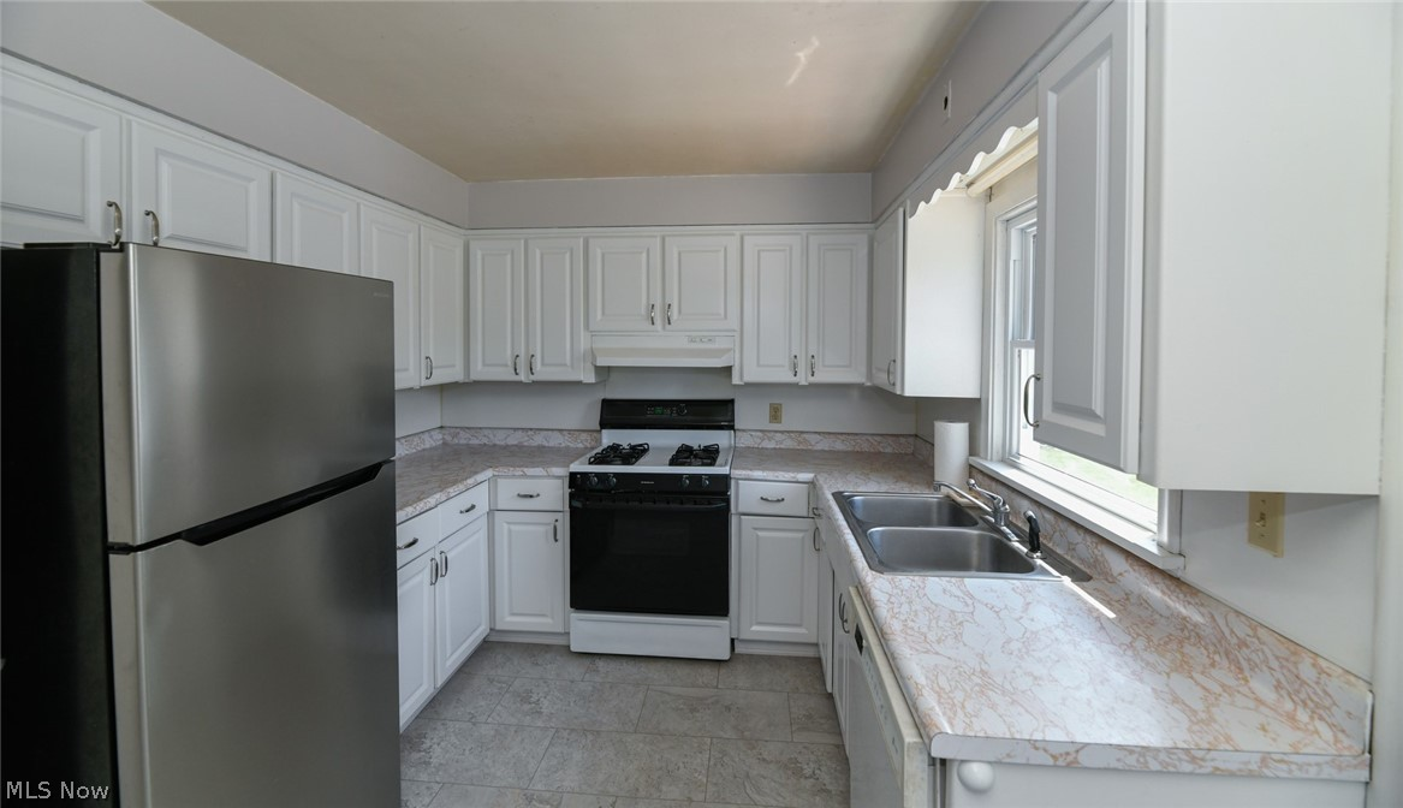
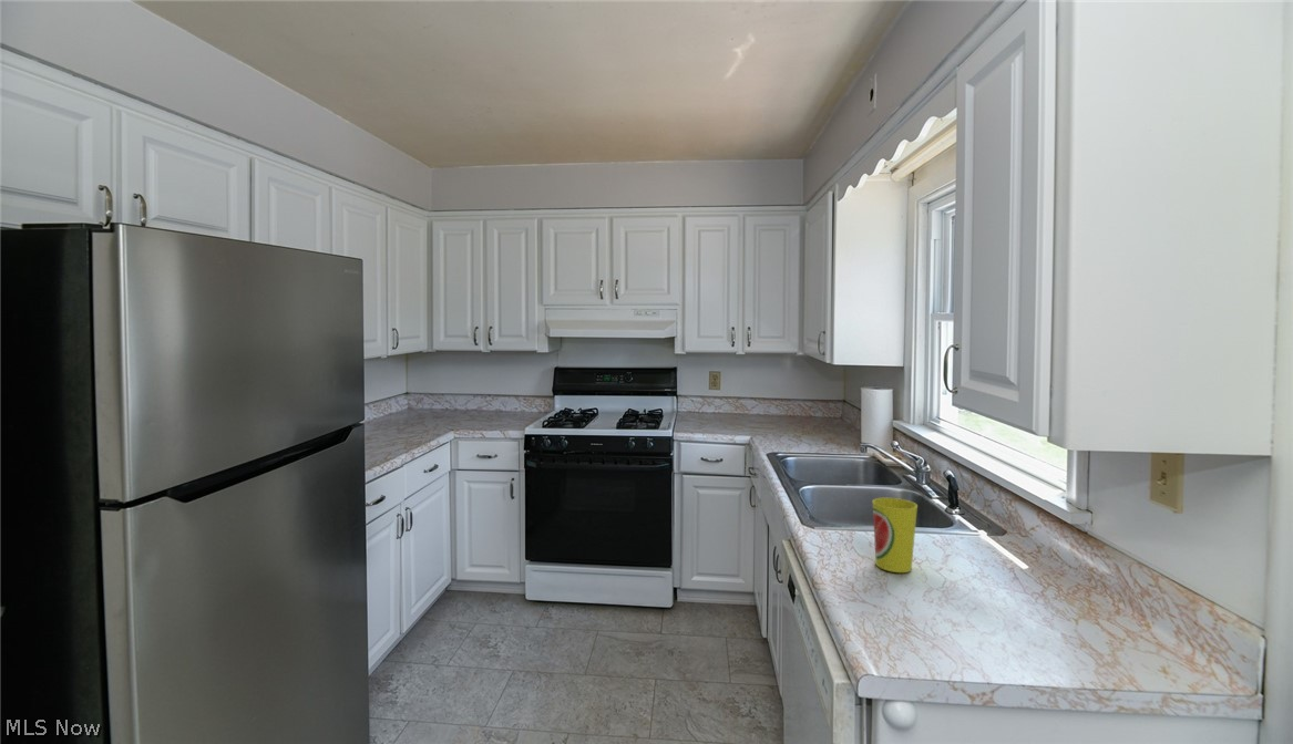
+ cup (893, 534)
